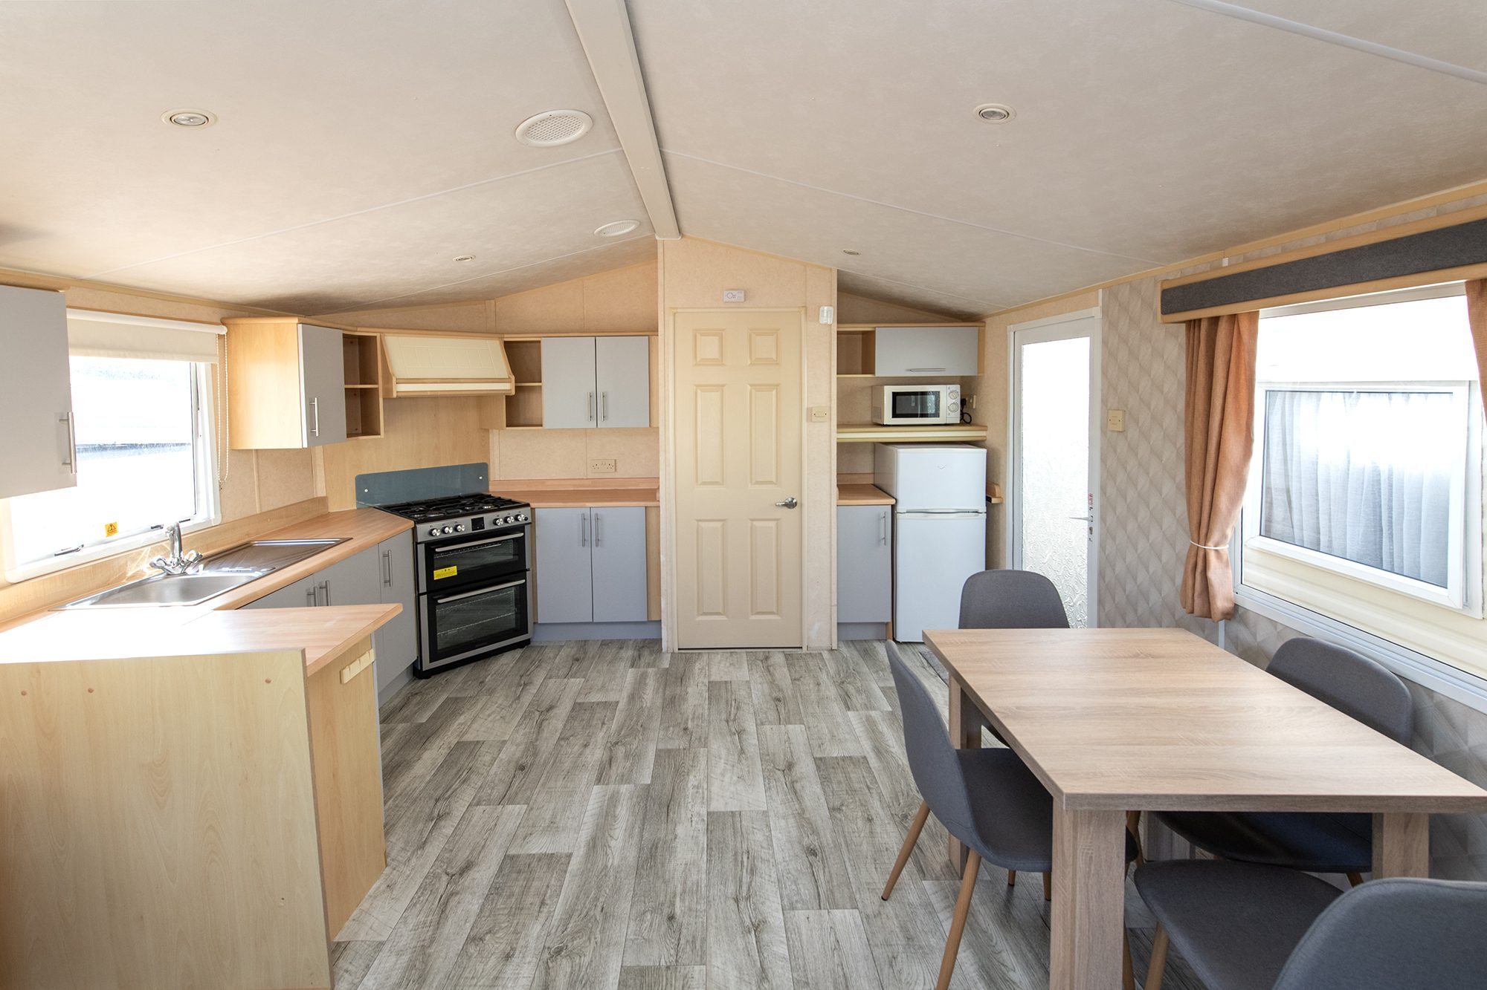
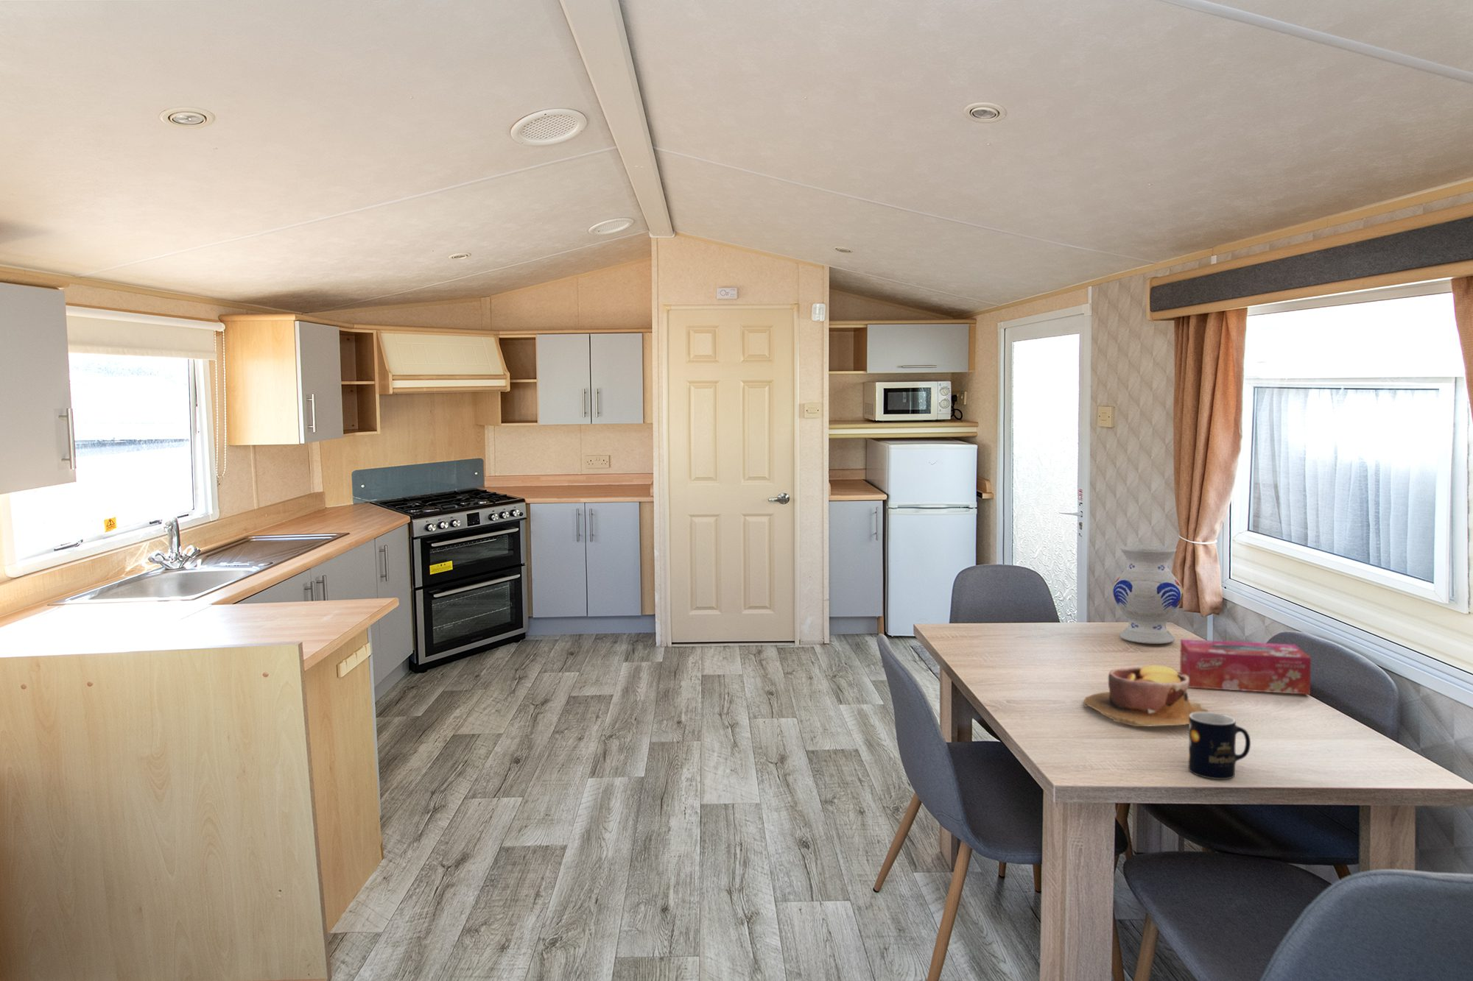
+ bowl (1146, 690)
+ vase (1148, 593)
+ tissue box (1242, 666)
+ mug (1218, 745)
